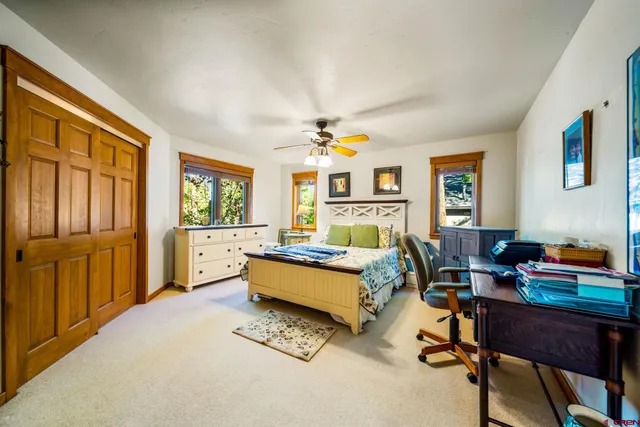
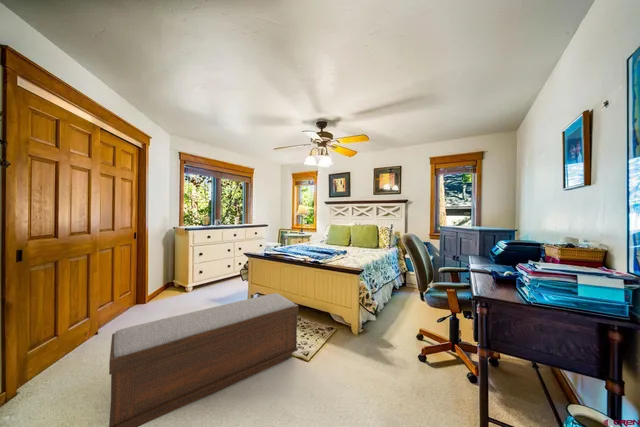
+ bench (217, 343)
